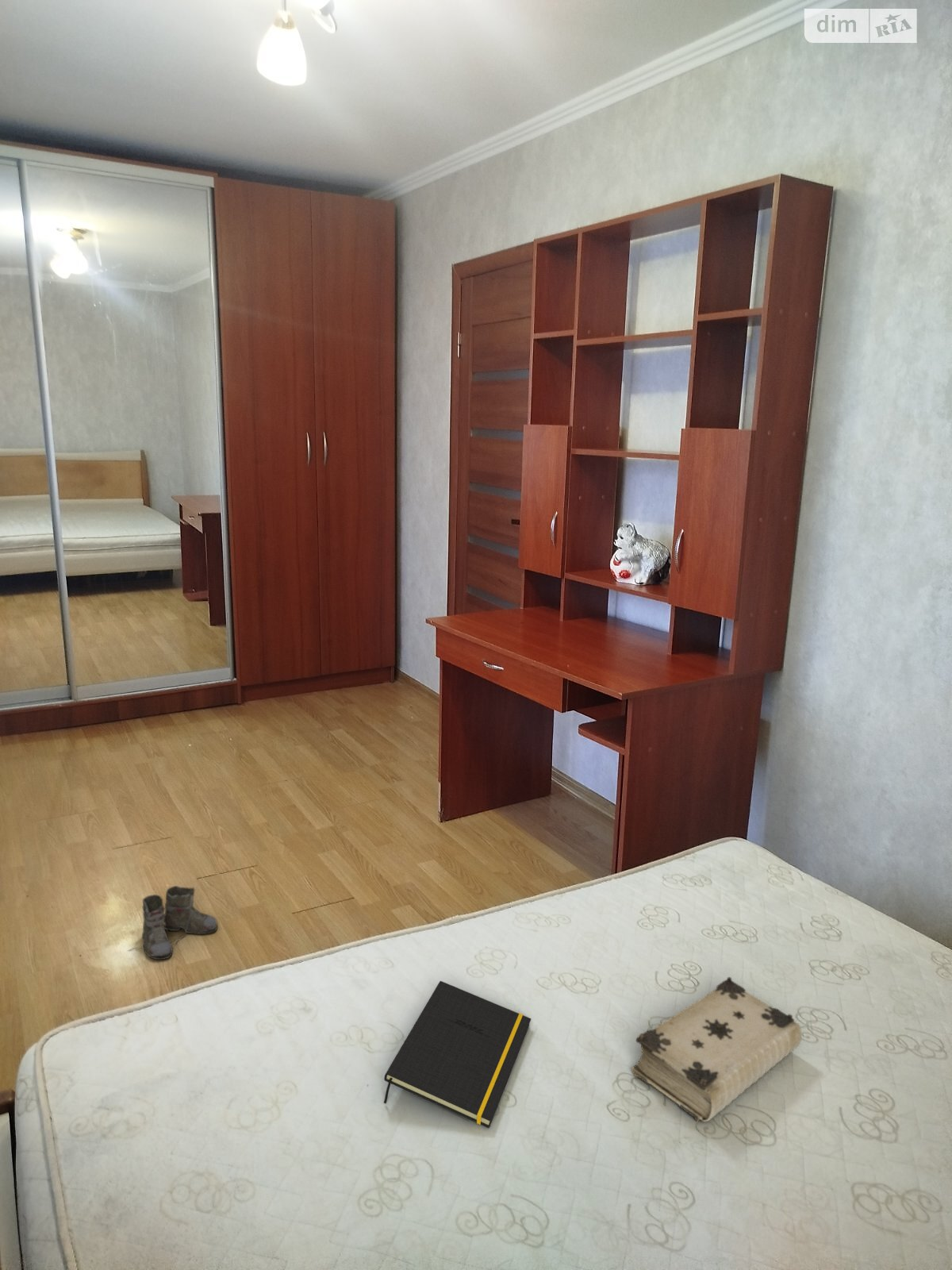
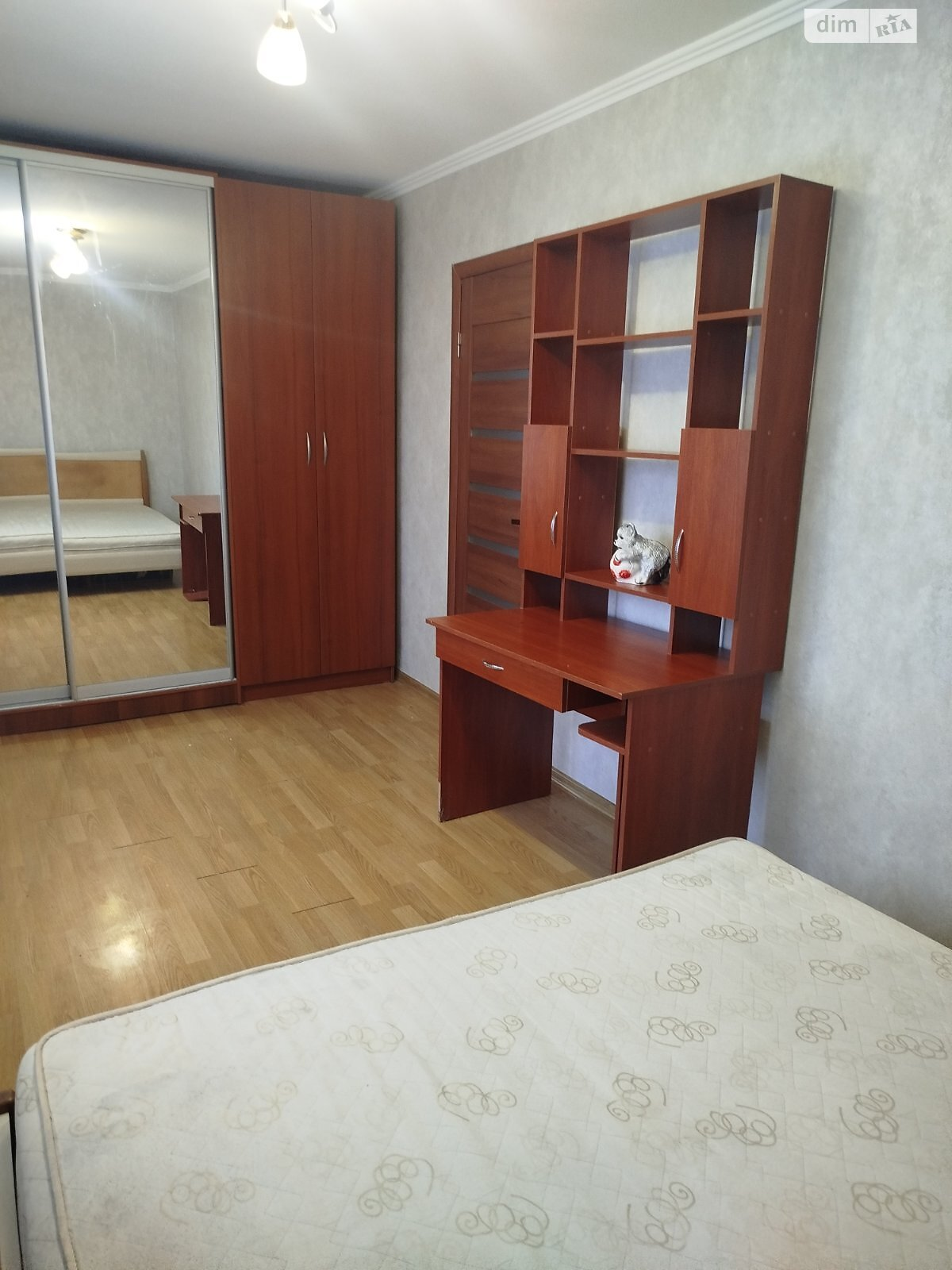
- boots (171, 918)
- notepad (462, 1047)
- book (718, 1045)
